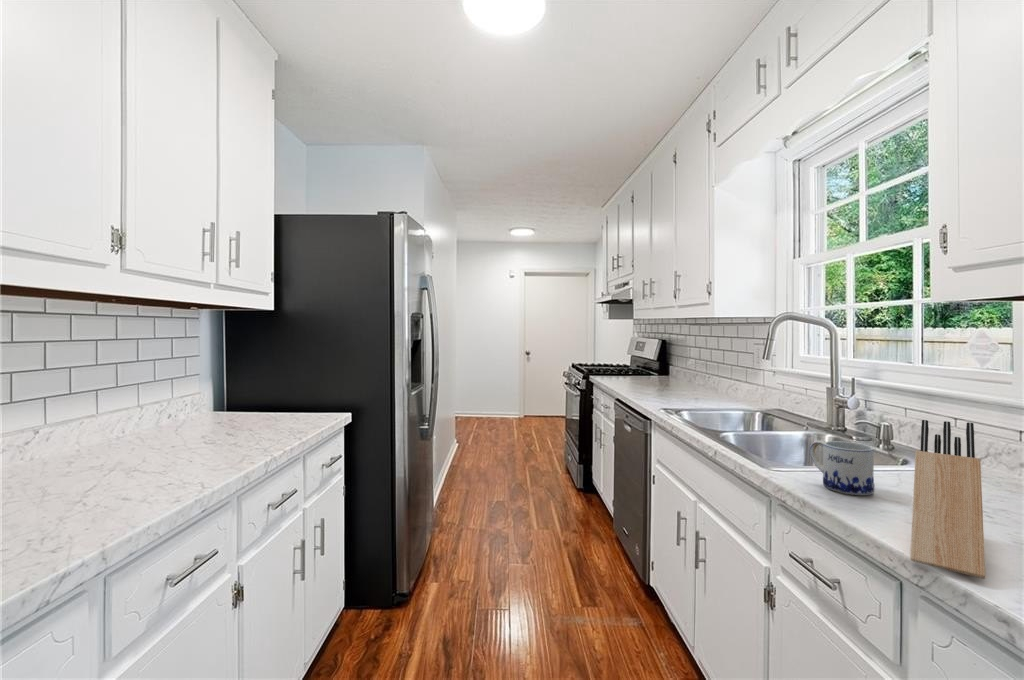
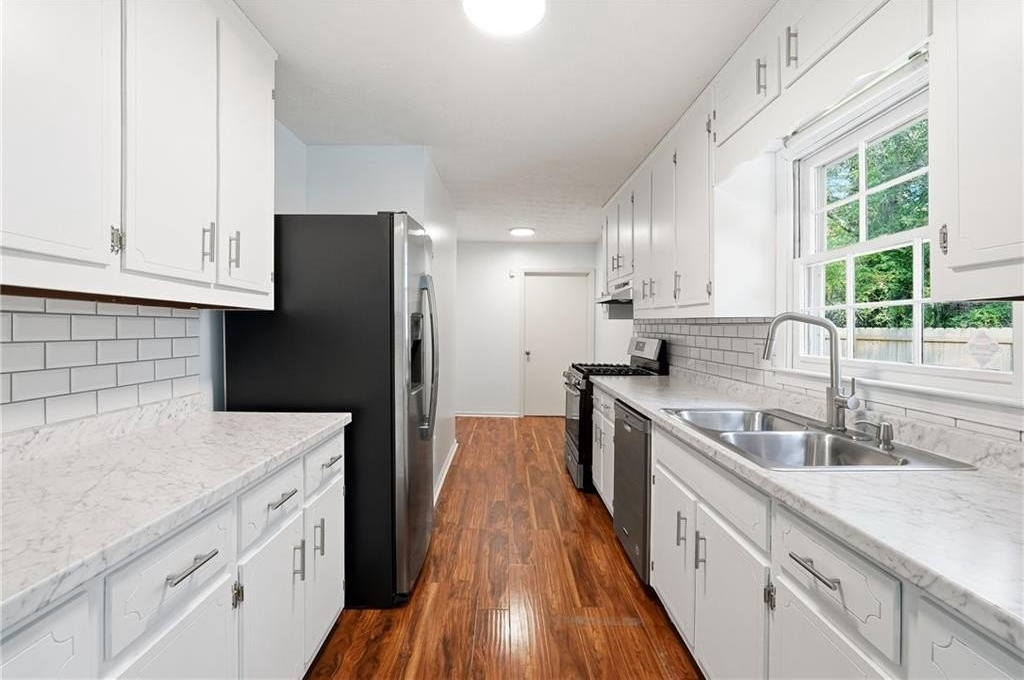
- mug (841, 465)
- knife block (946, 486)
